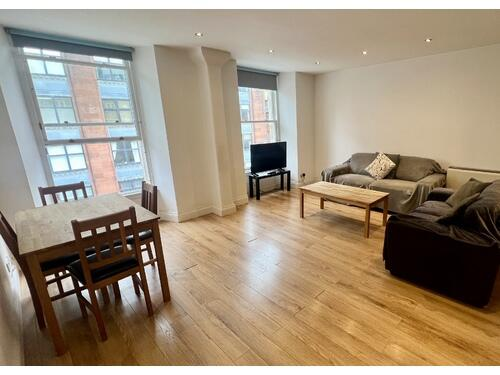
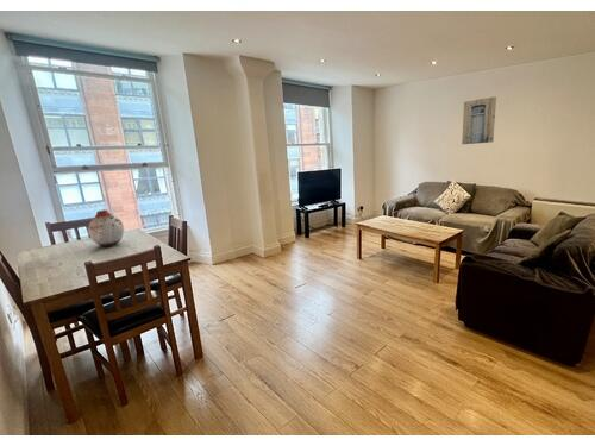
+ vase (106, 227)
+ wall art (477, 121)
